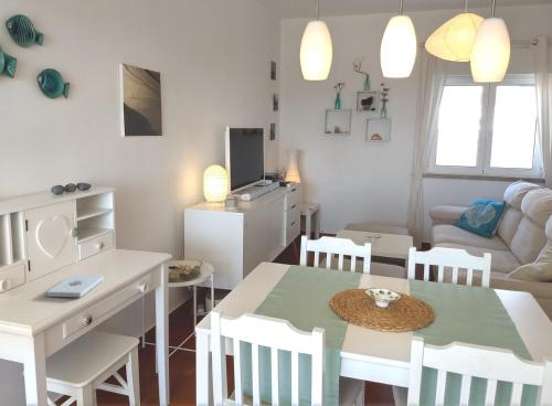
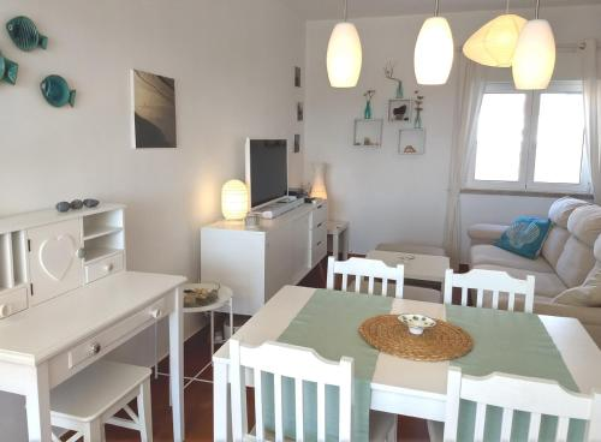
- notepad (76, 285)
